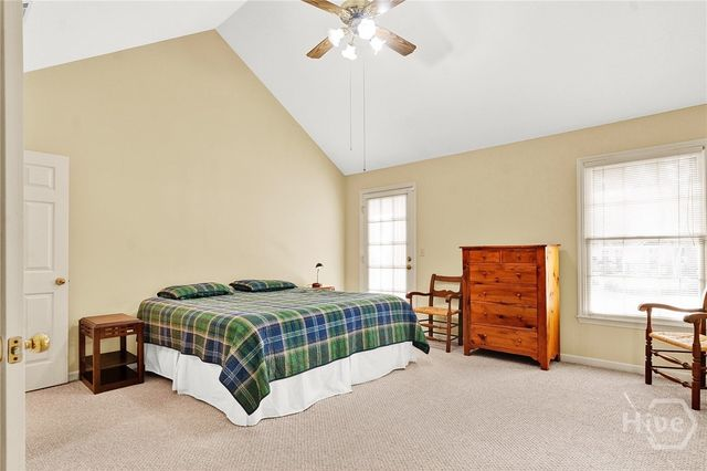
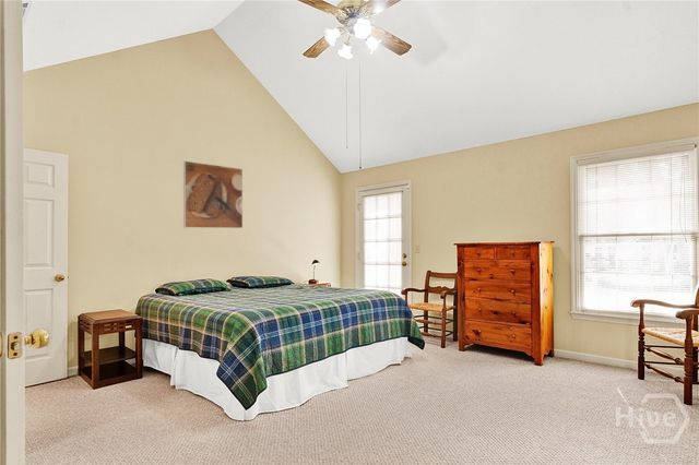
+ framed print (214, 196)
